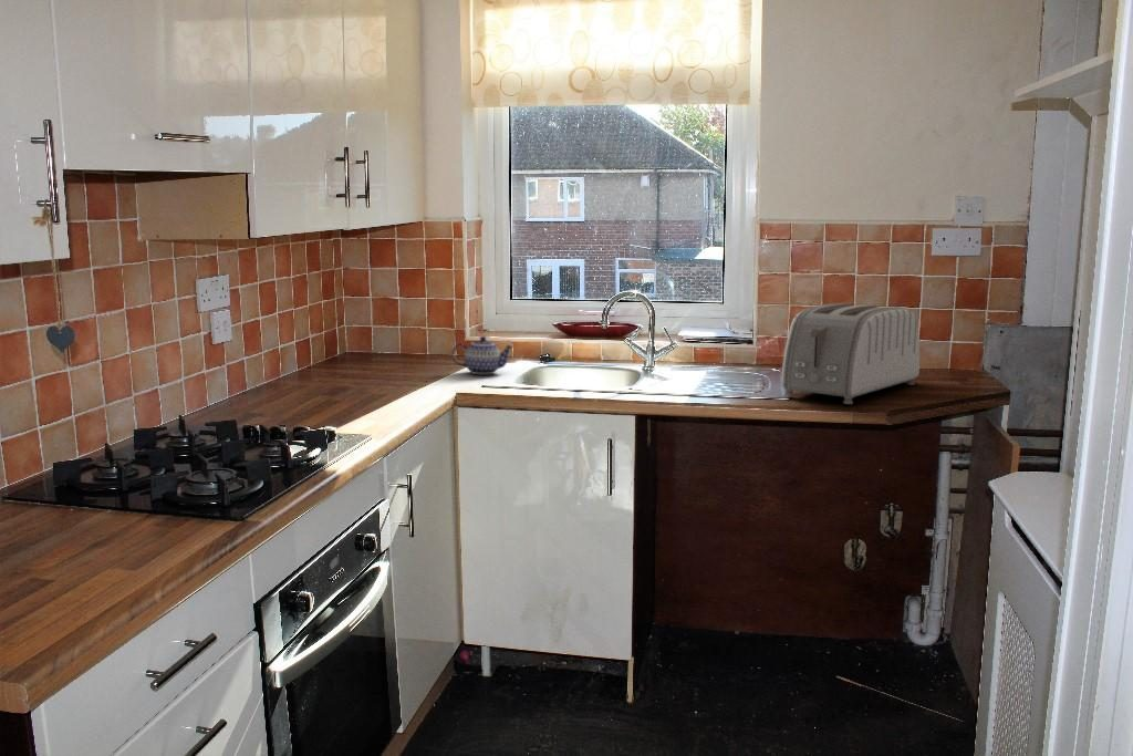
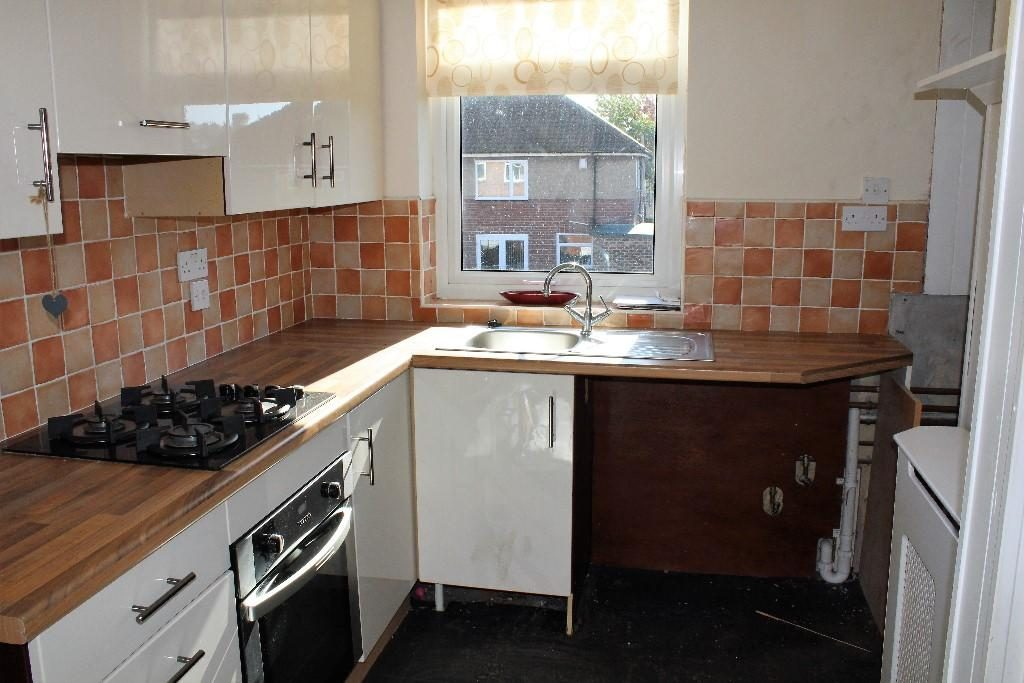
- toaster (851, 348)
- teapot (482, 354)
